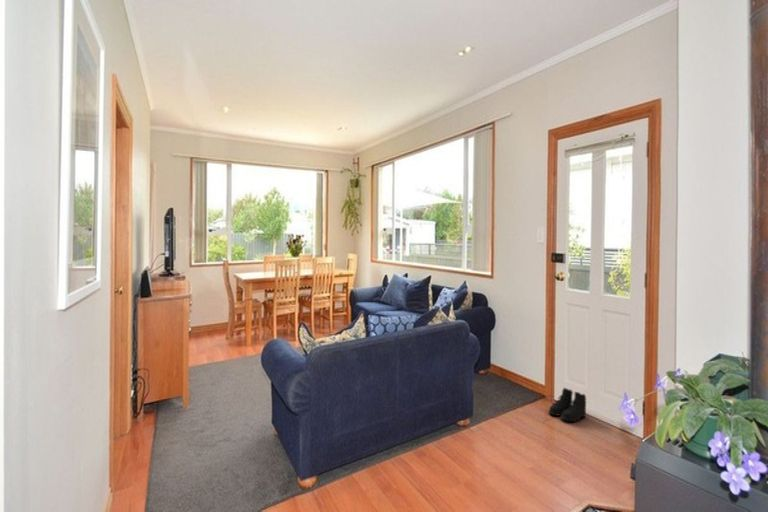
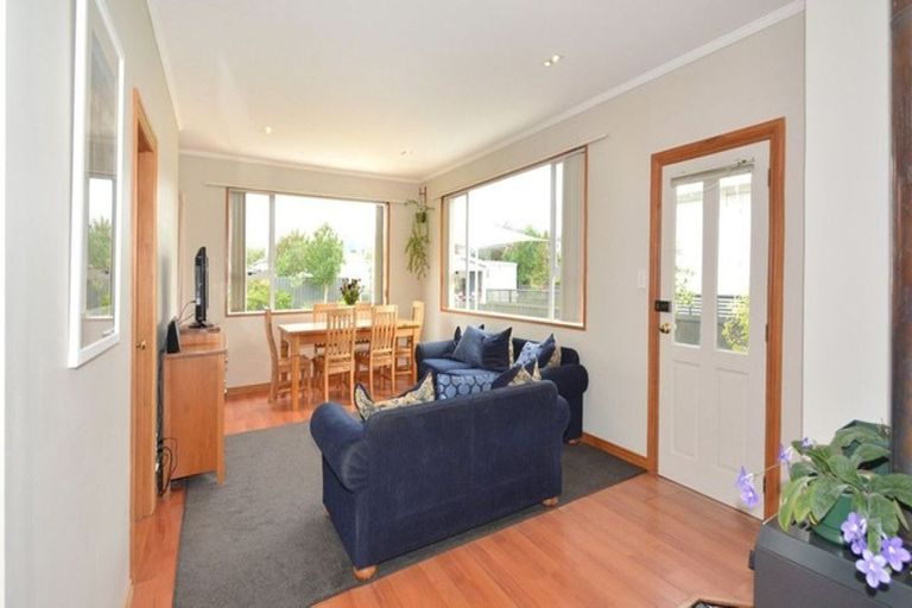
- boots (567, 402)
